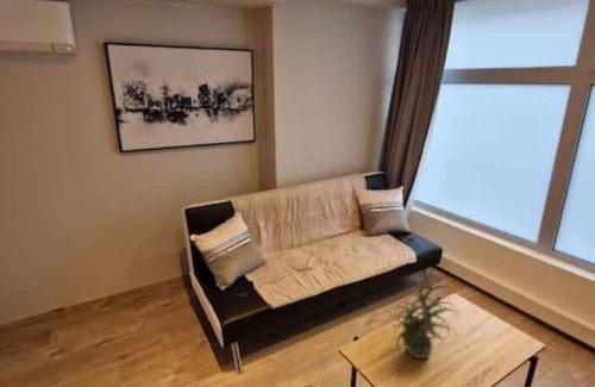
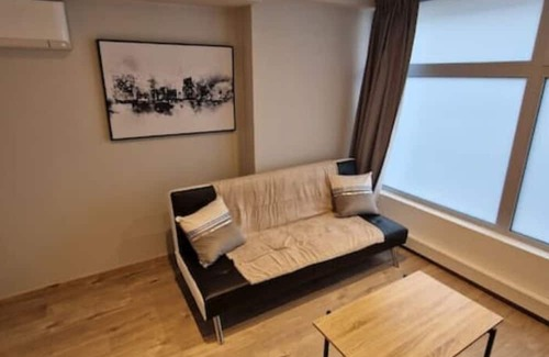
- potted plant (425, 320)
